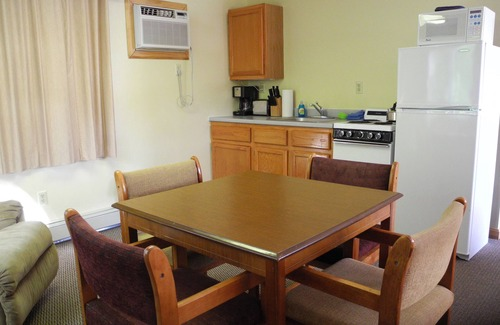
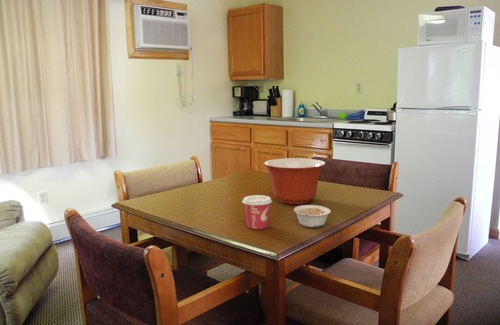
+ legume (312, 215)
+ mixing bowl (294, 181)
+ cup (257, 212)
